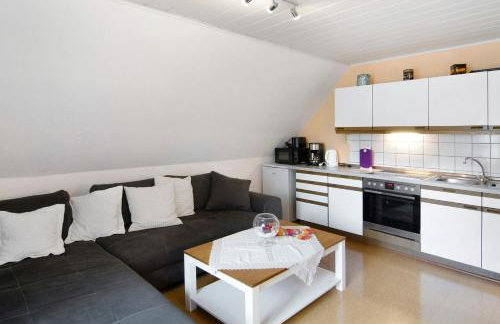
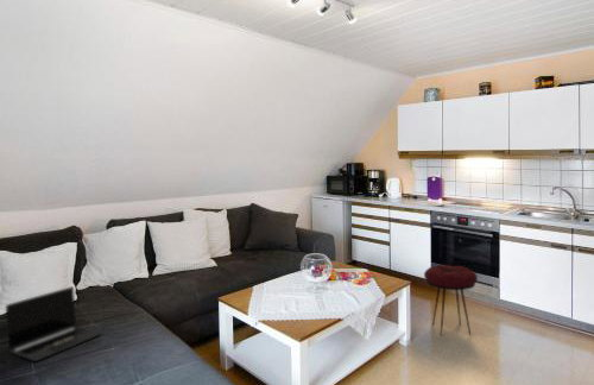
+ laptop (56, 320)
+ stool (444, 297)
